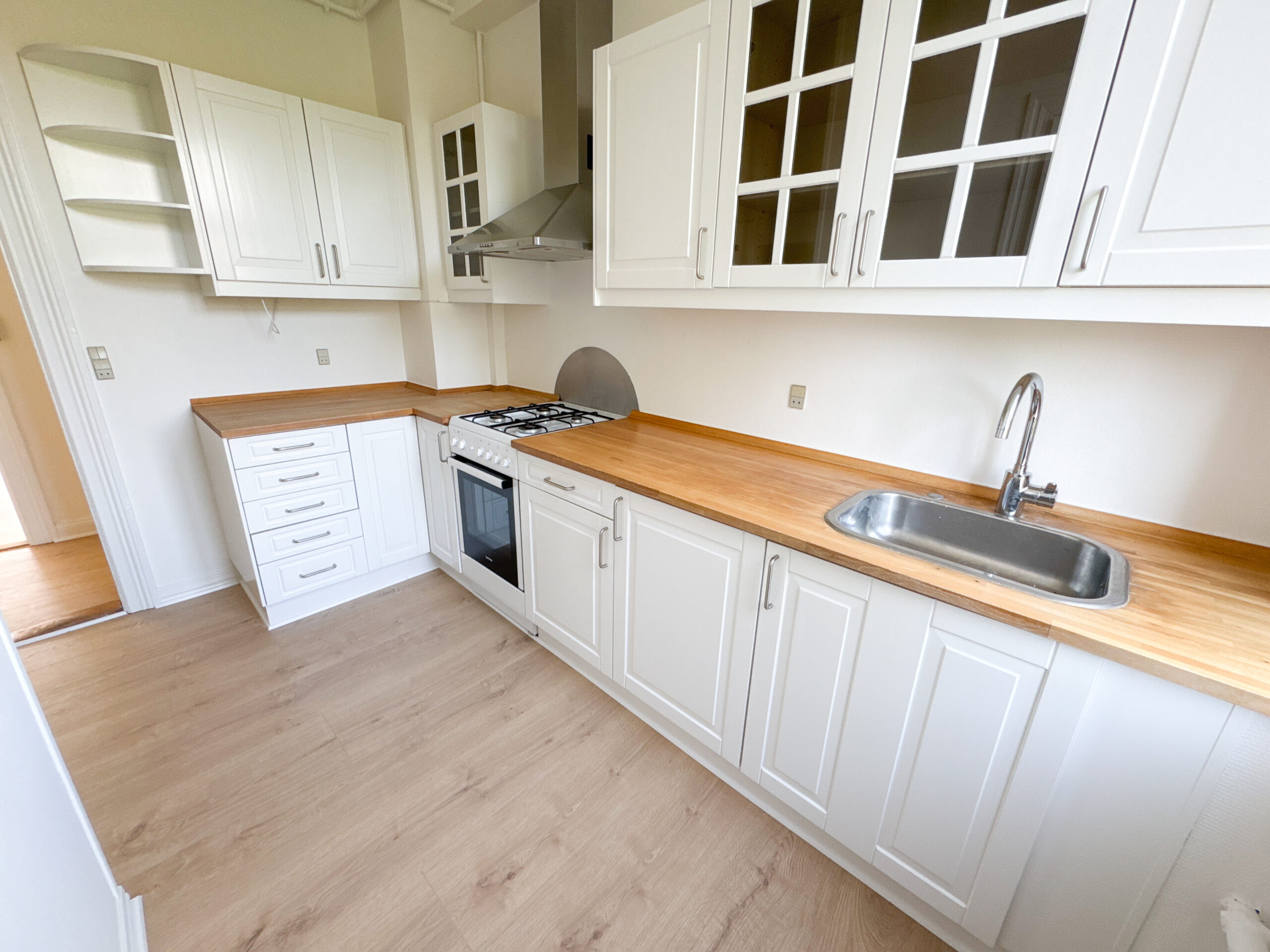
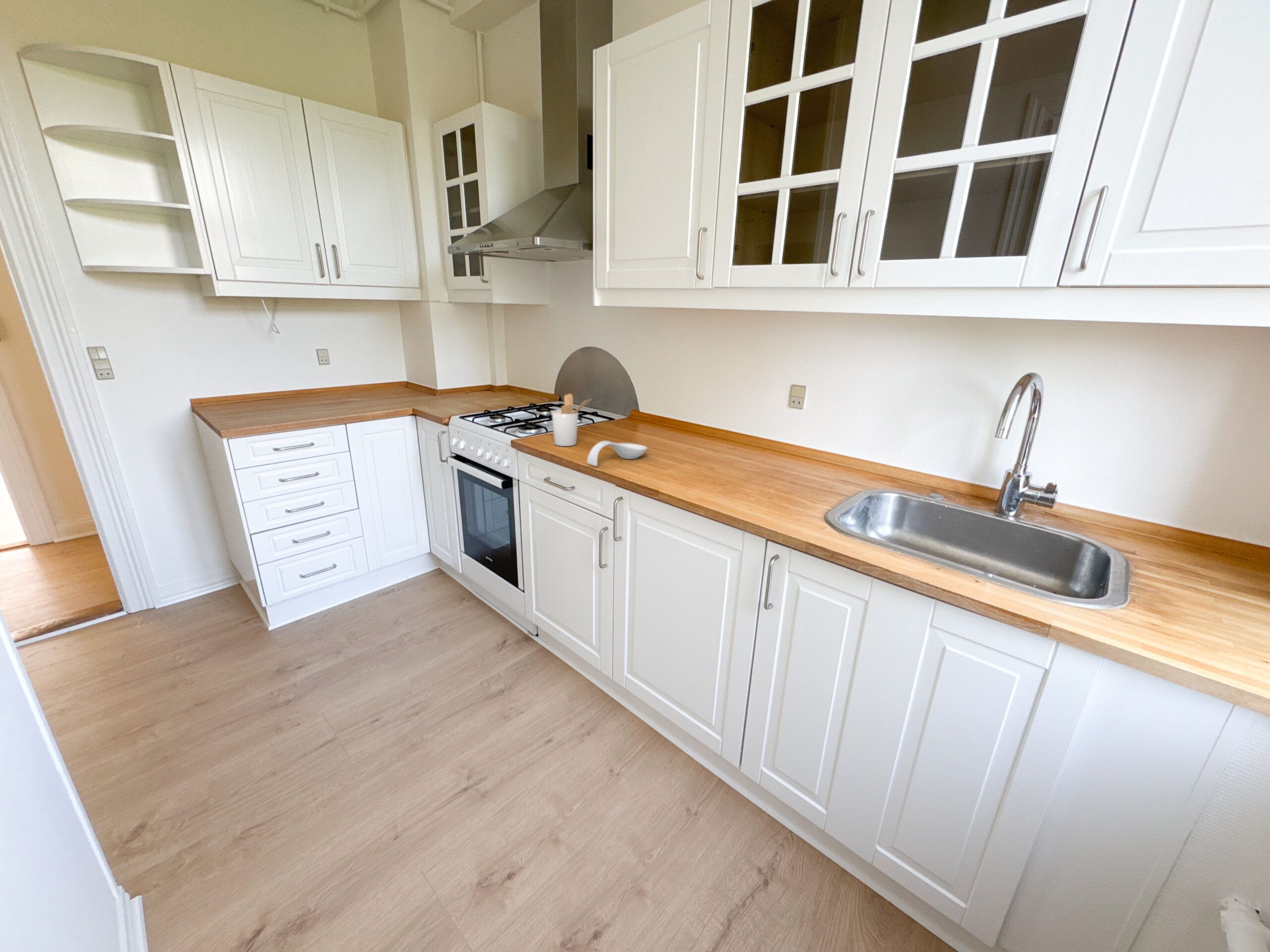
+ utensil holder (572, 420)
+ spoon rest (618, 449)
